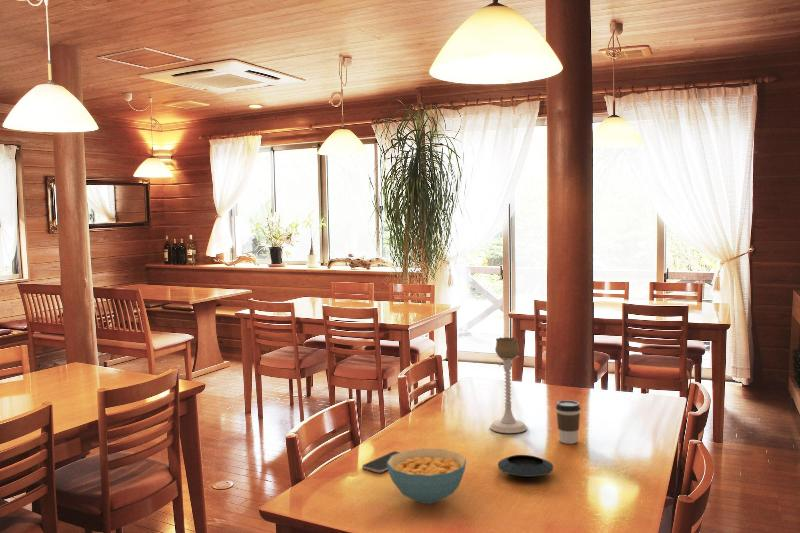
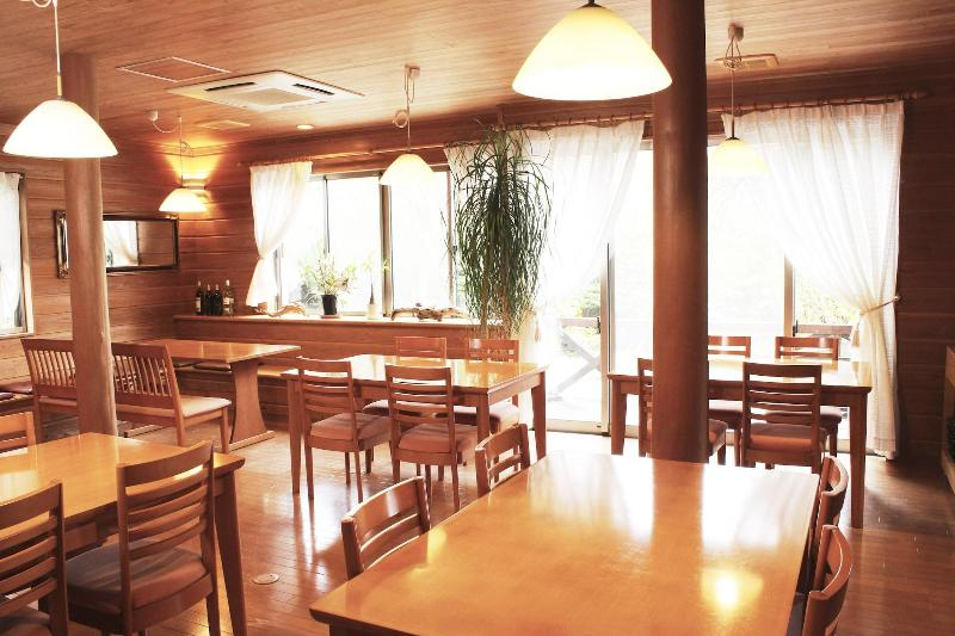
- coffee cup (568, 422)
- smartphone (387, 461)
- saucer (525, 464)
- cereal bowl (427, 480)
- candle holder (507, 383)
